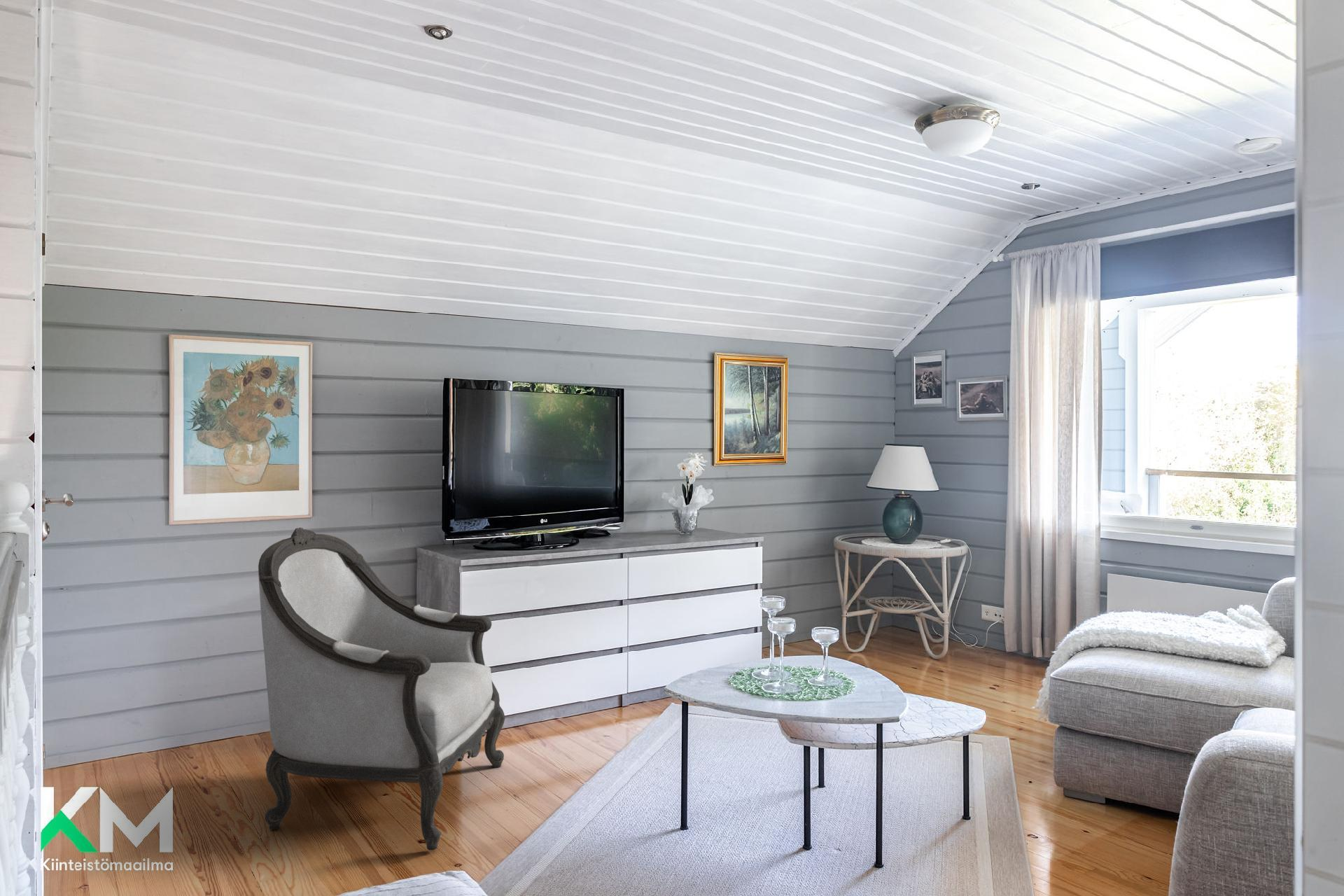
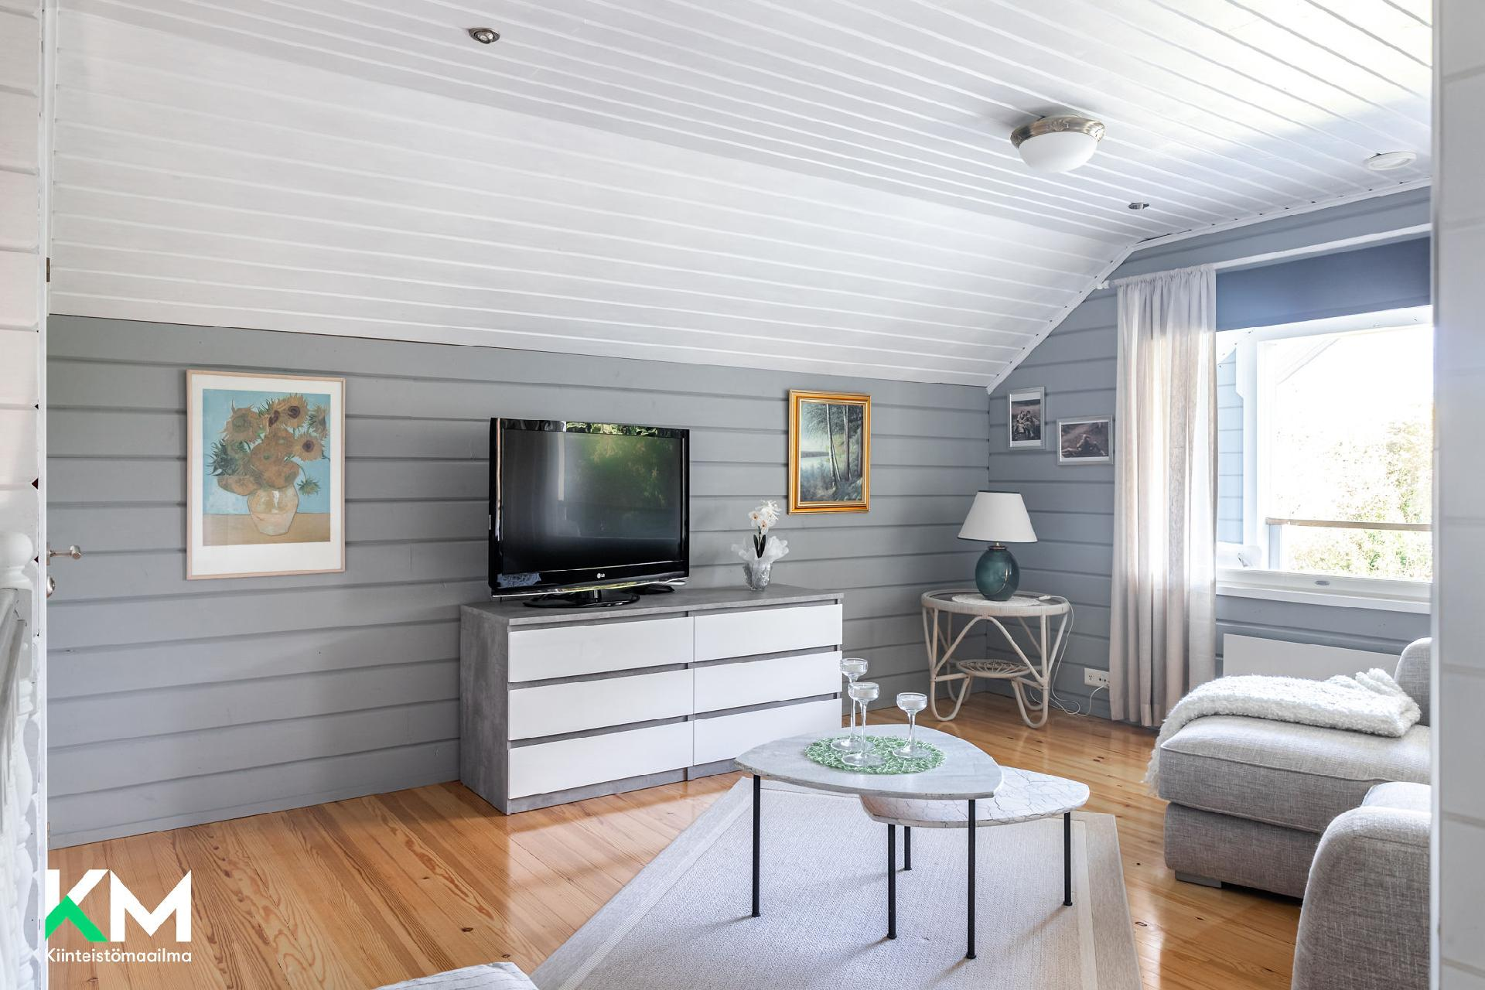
- armchair (393, 665)
